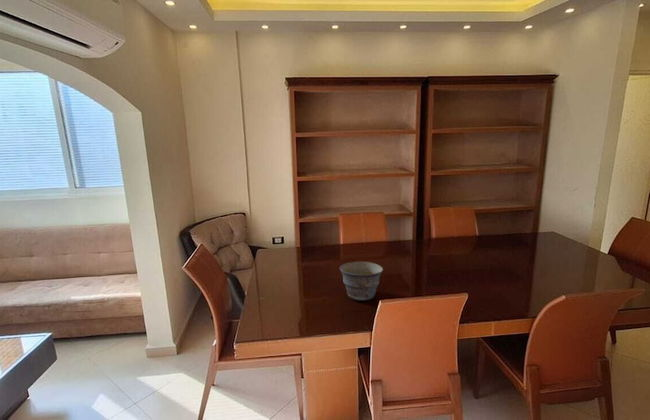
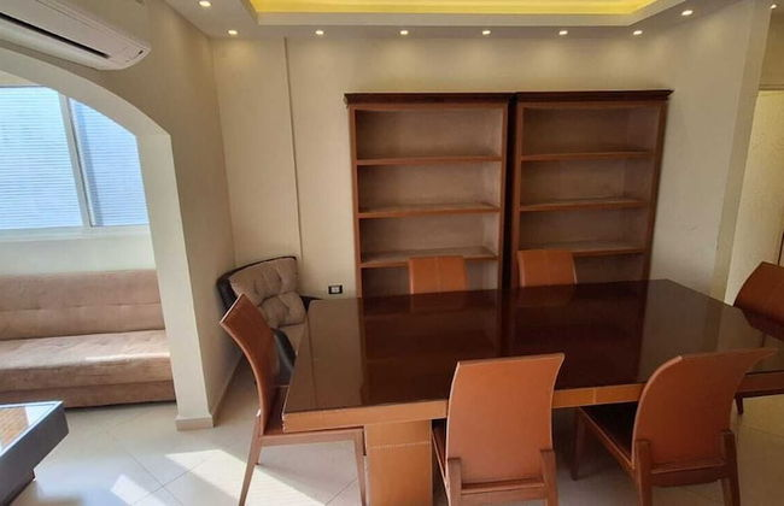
- bowl (361, 281)
